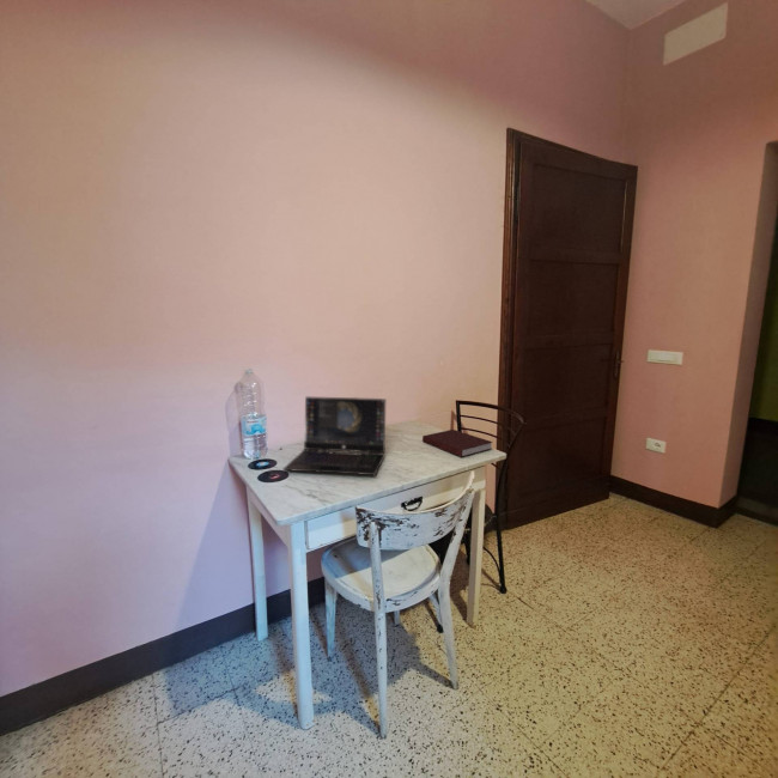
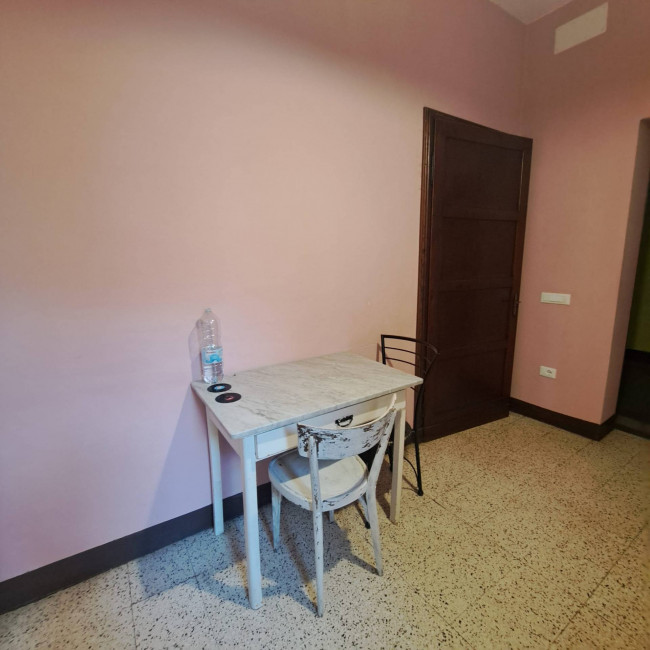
- notebook (456, 442)
- laptop (336, 433)
